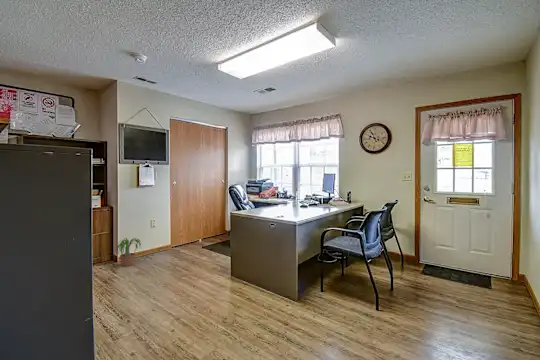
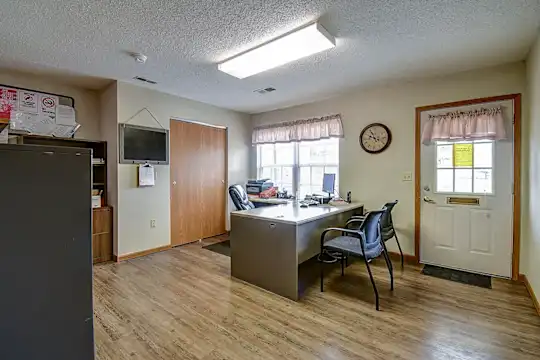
- potted plant (128, 251)
